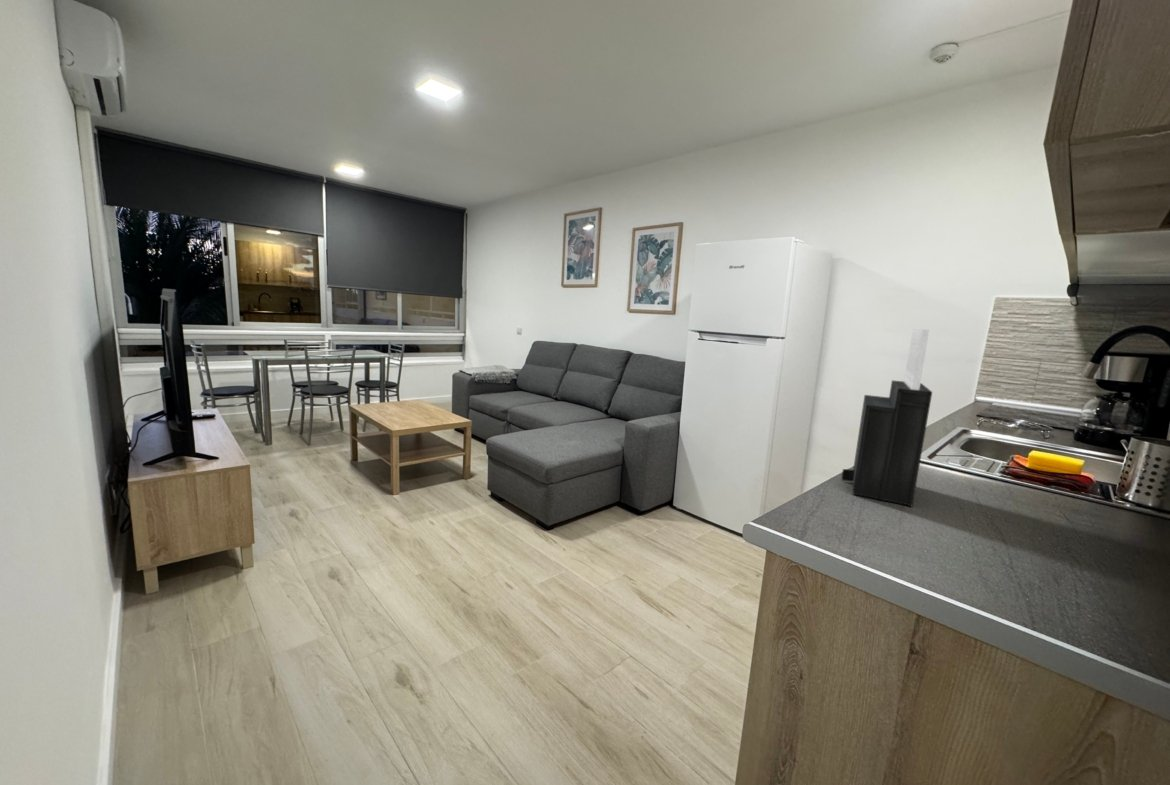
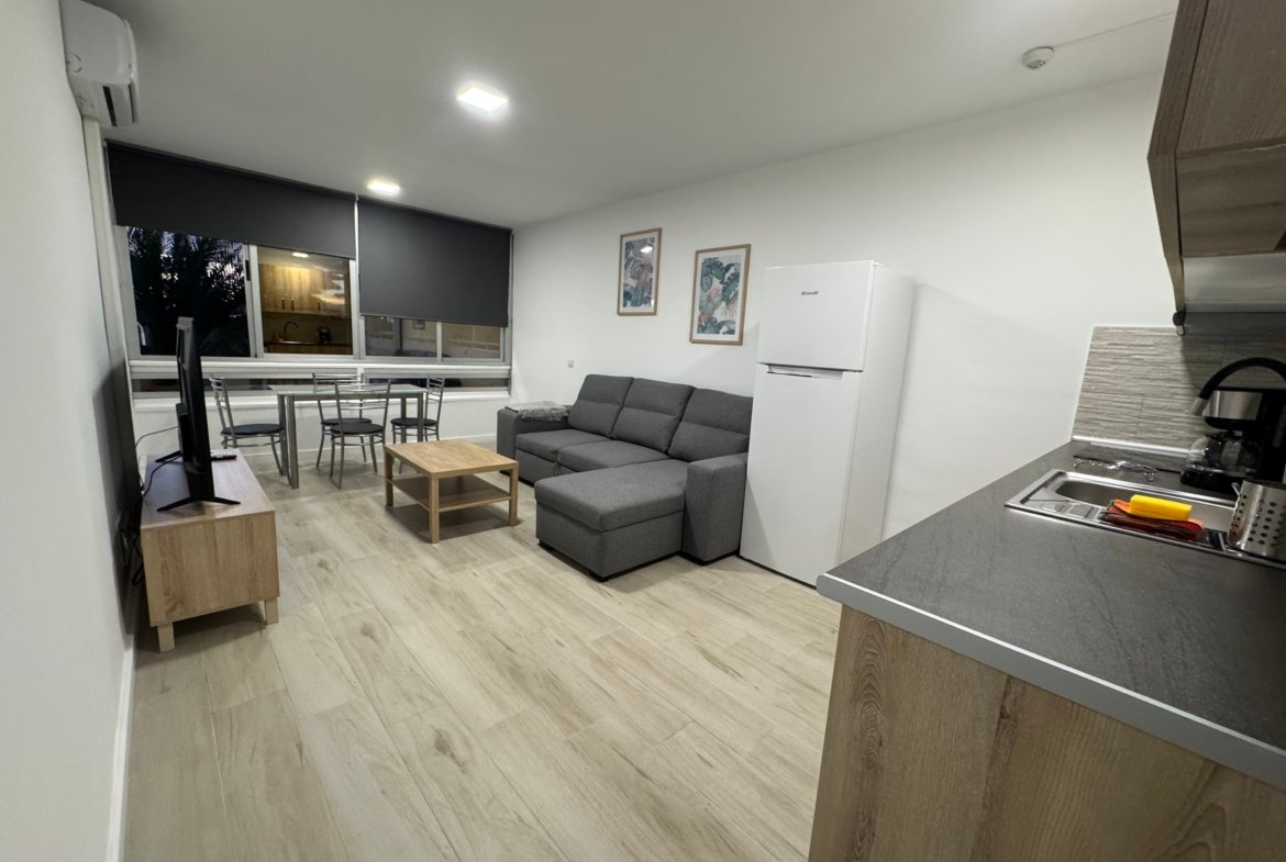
- knife block (885, 410)
